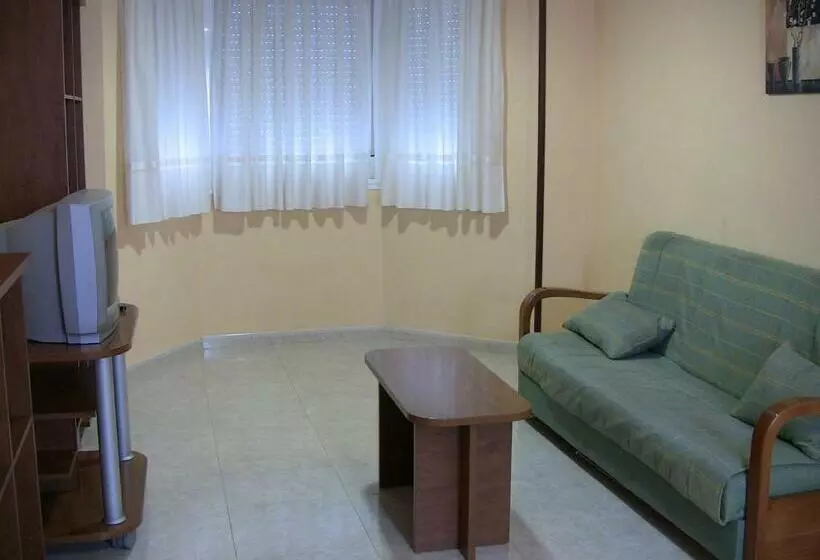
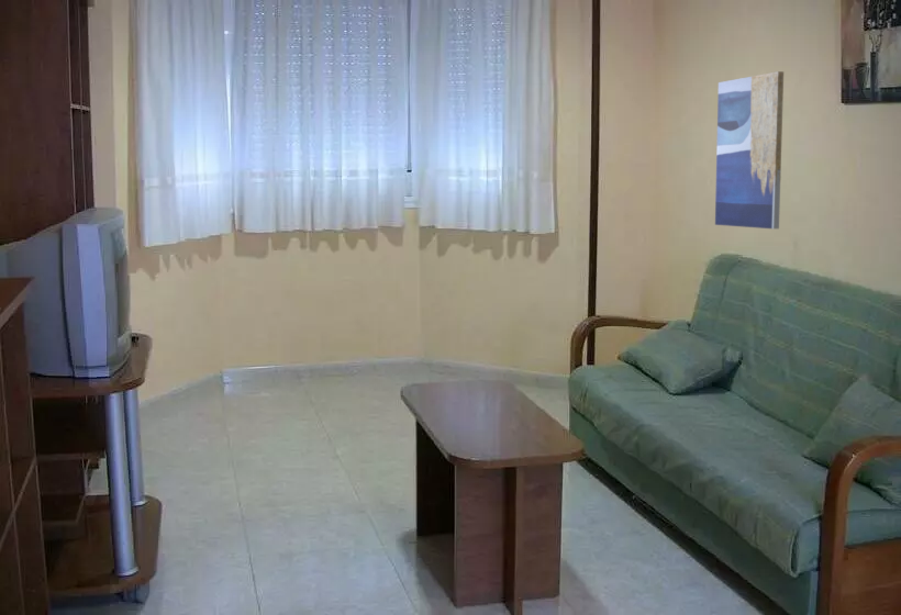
+ wall art (747, 153)
